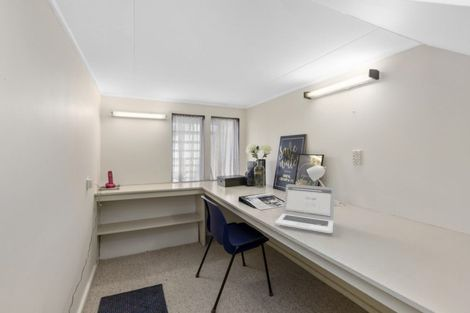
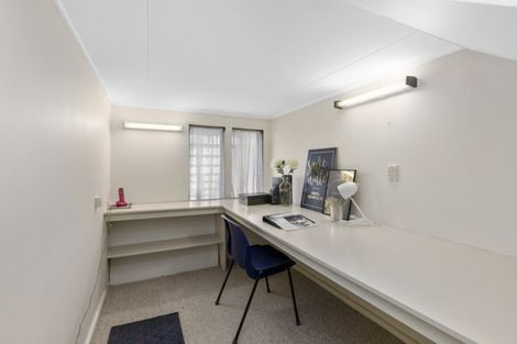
- laptop (305, 205)
